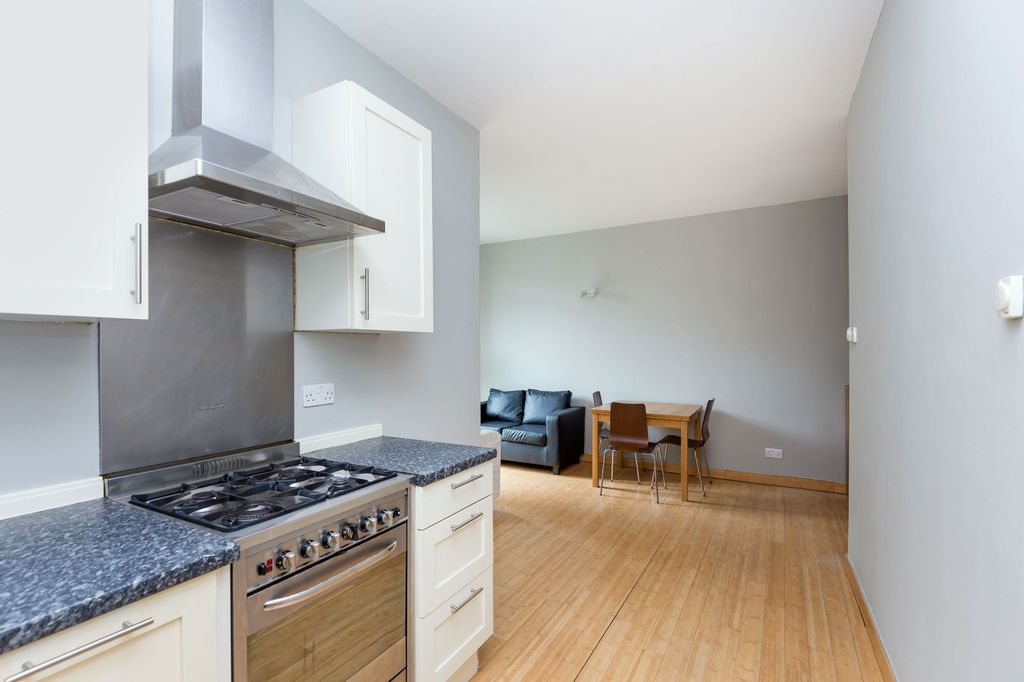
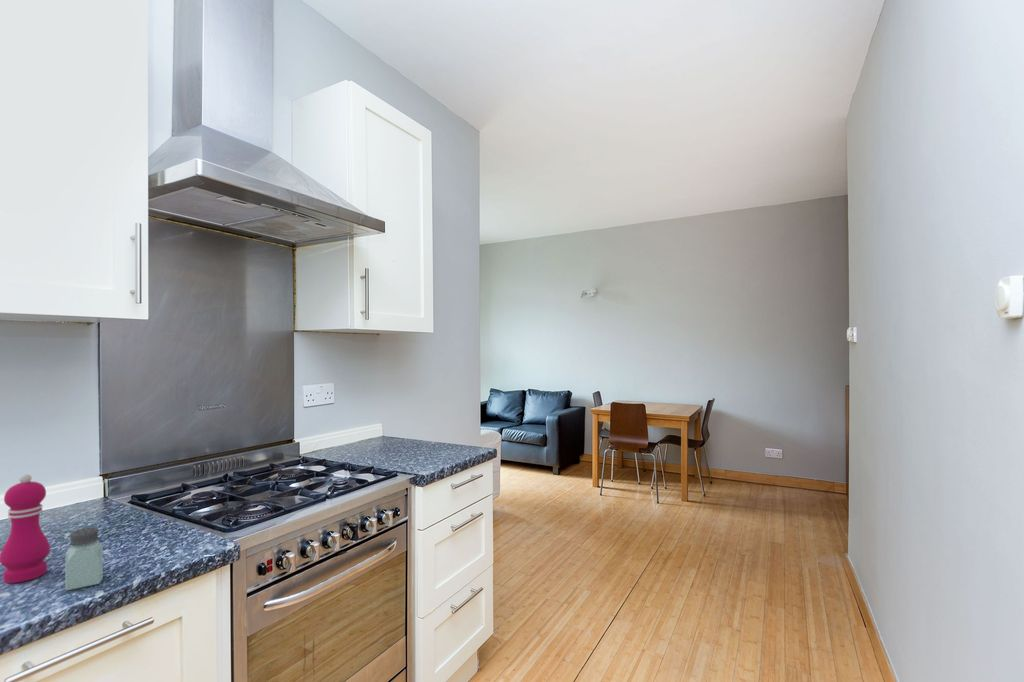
+ saltshaker (84, 557)
+ pepper mill (25, 525)
